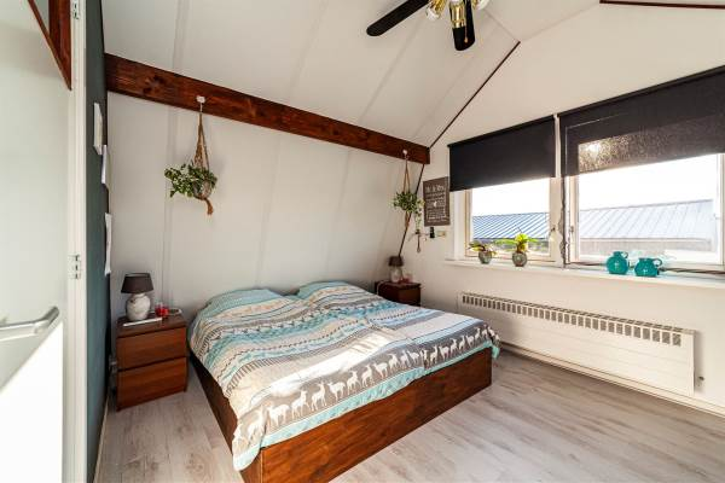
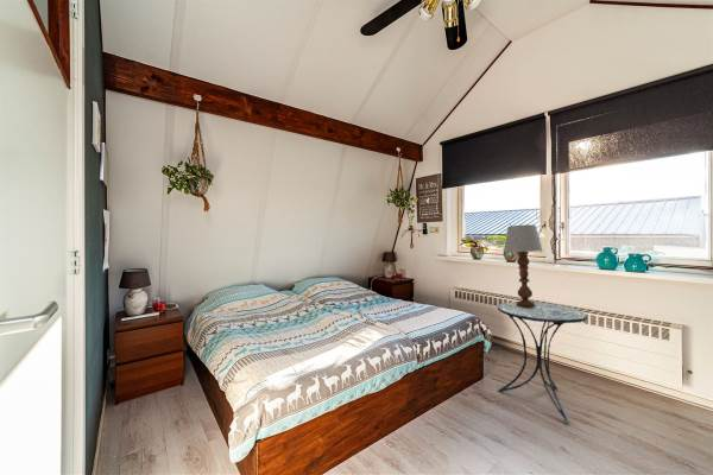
+ table lamp (525, 265)
+ side table (538, 354)
